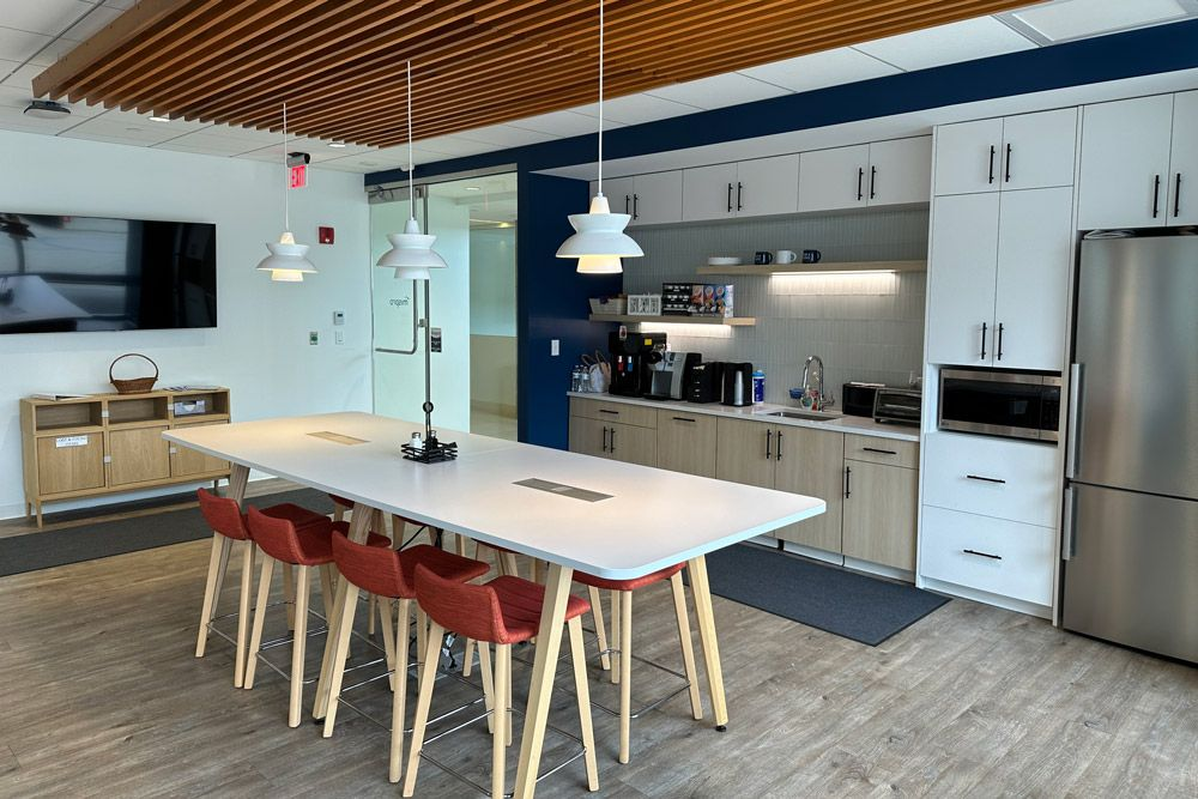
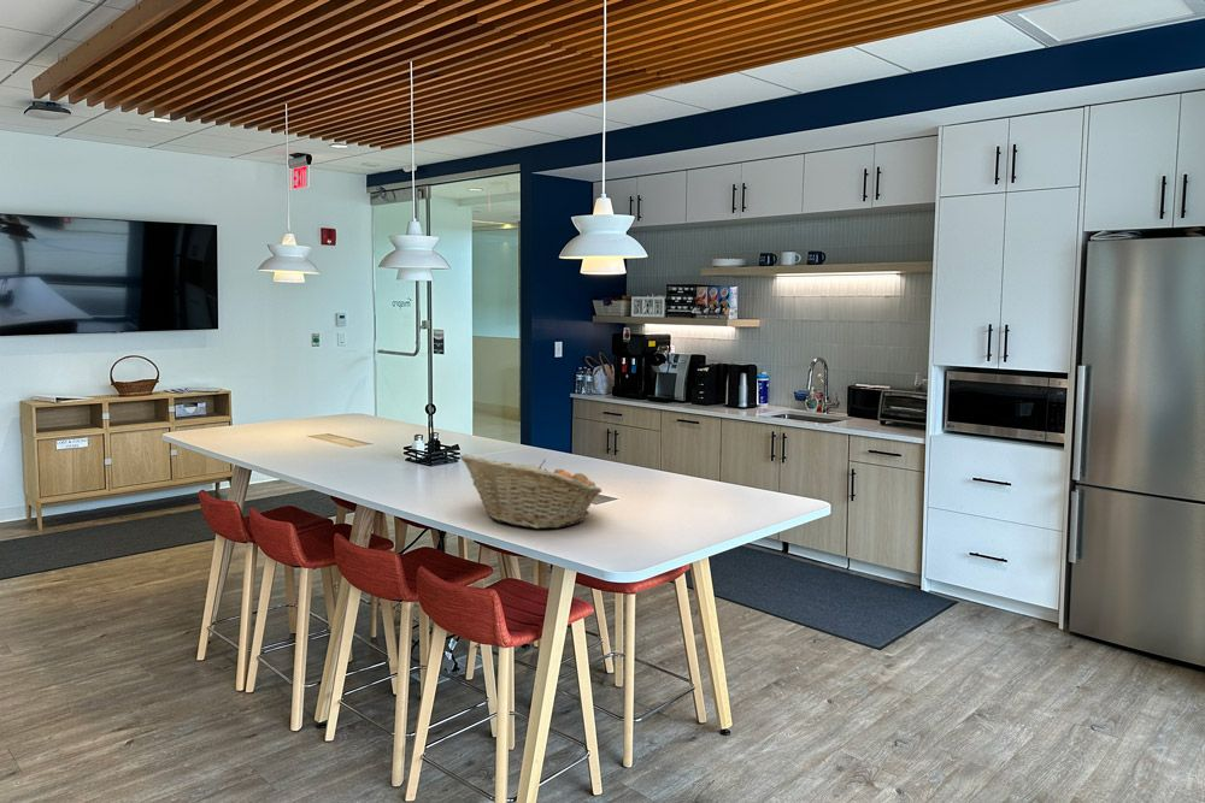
+ fruit basket (529, 485)
